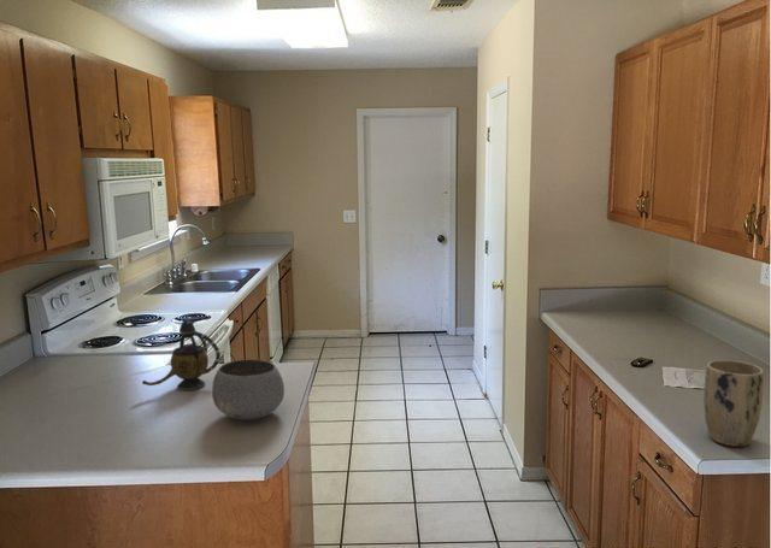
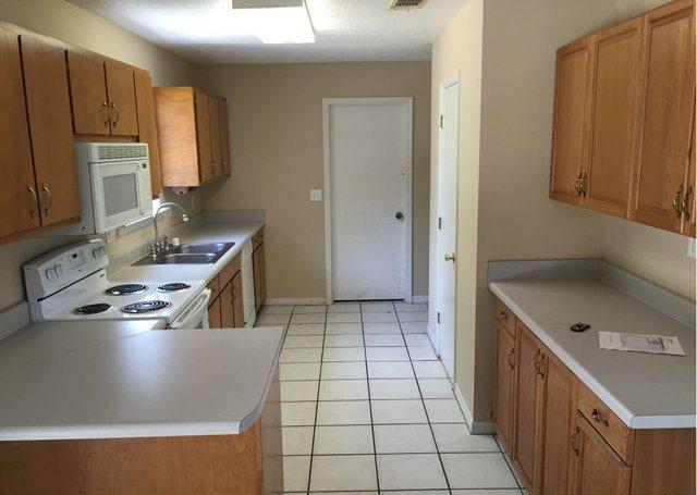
- teapot (178, 354)
- bowl (248, 390)
- plant pot (731, 403)
